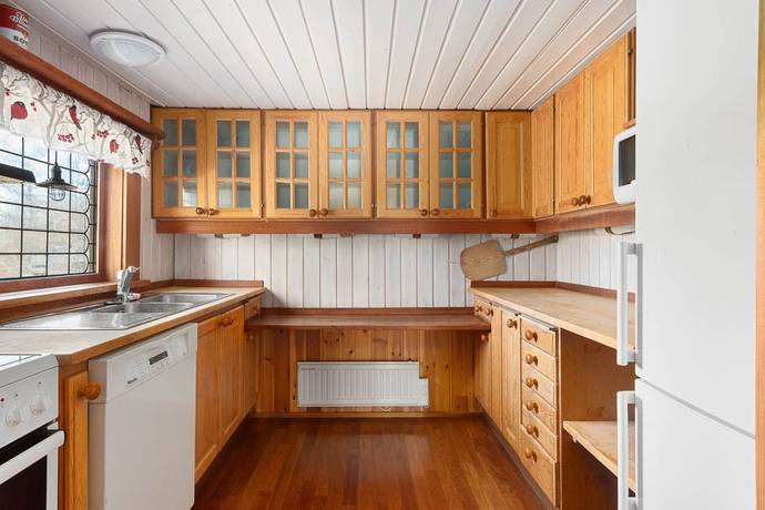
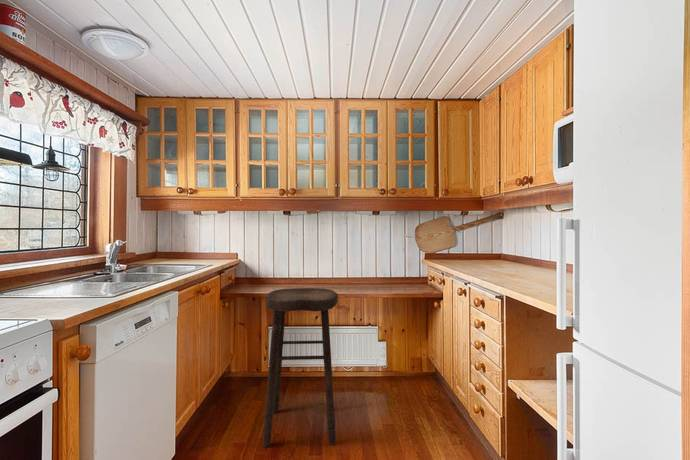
+ stool (301, 359)
